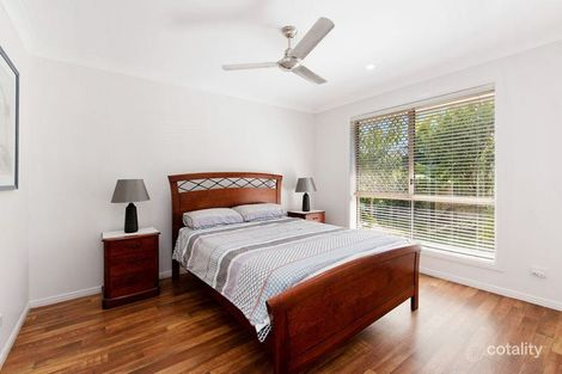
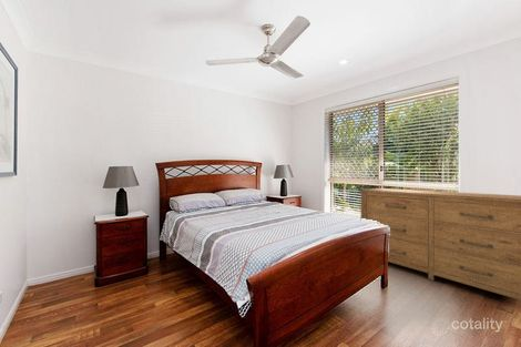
+ dresser (438, 233)
